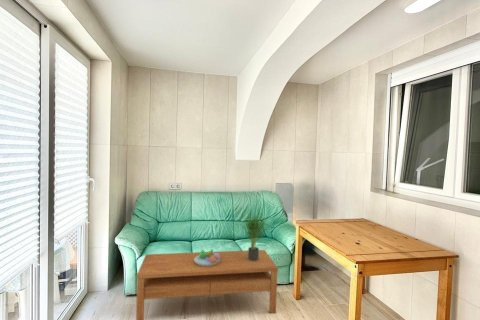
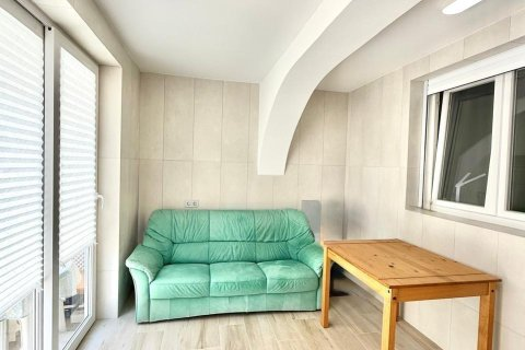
- potted plant (256, 232)
- coffee table (208, 282)
- fruit bowl (207, 256)
